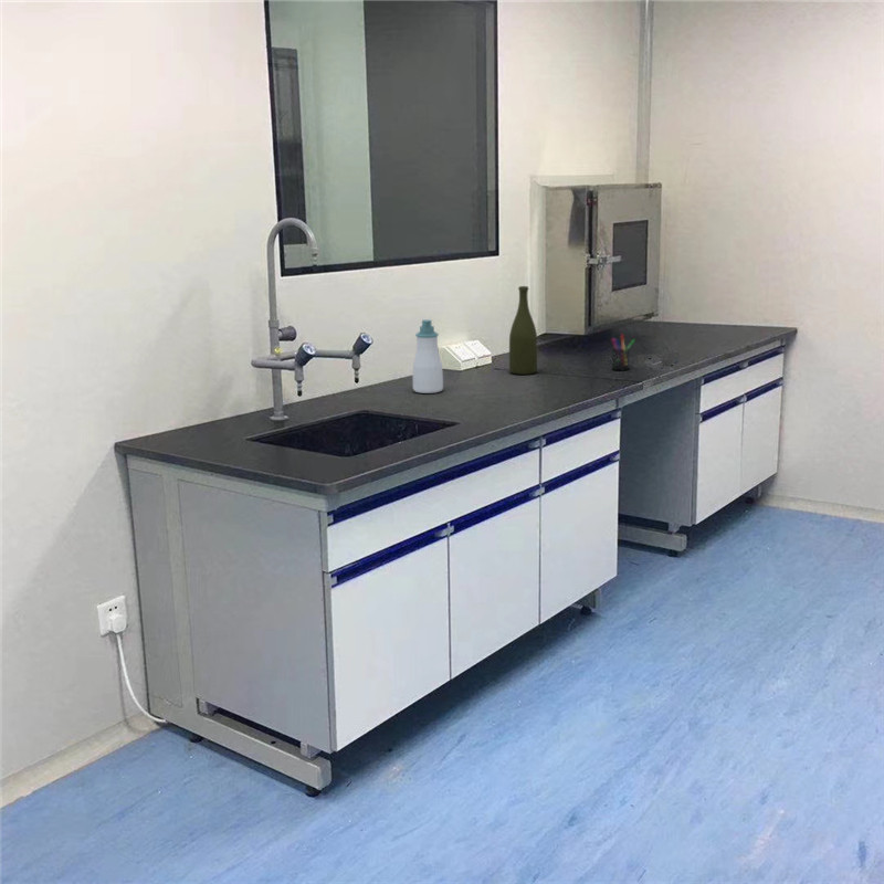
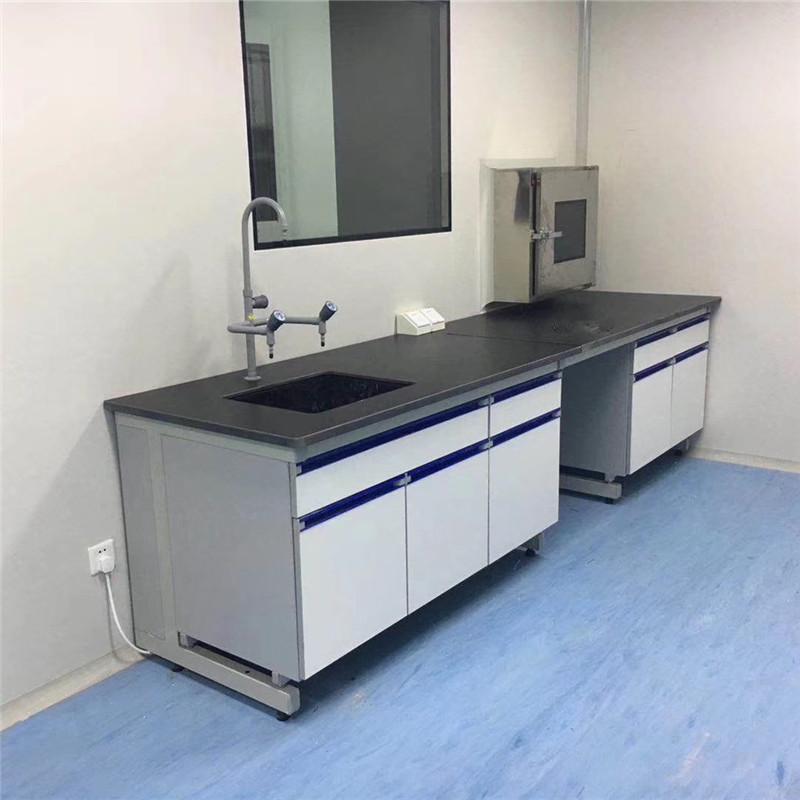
- soap bottle (427, 356)
- bottle (523, 329)
- pen holder (622, 351)
